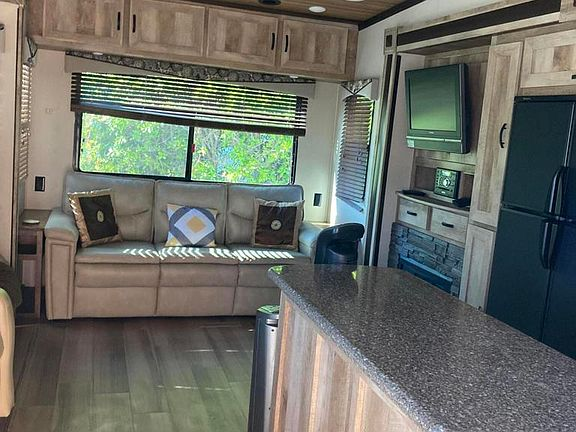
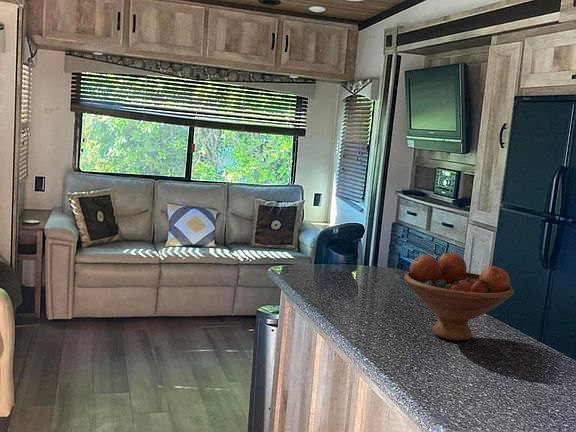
+ fruit bowl (456, 297)
